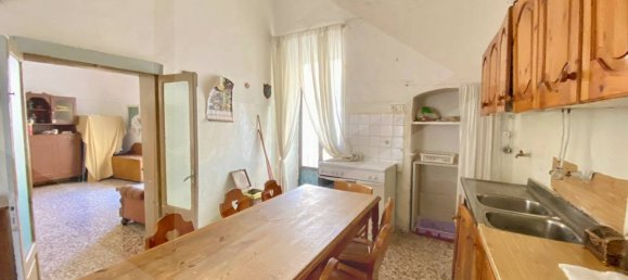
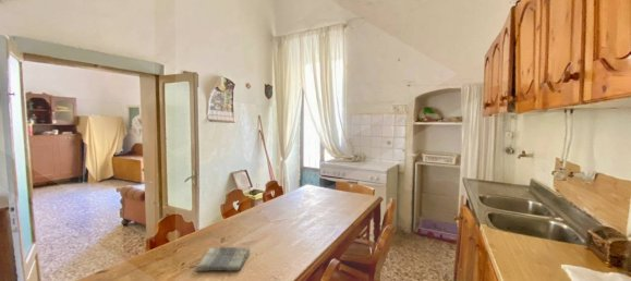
+ dish towel (225, 257)
